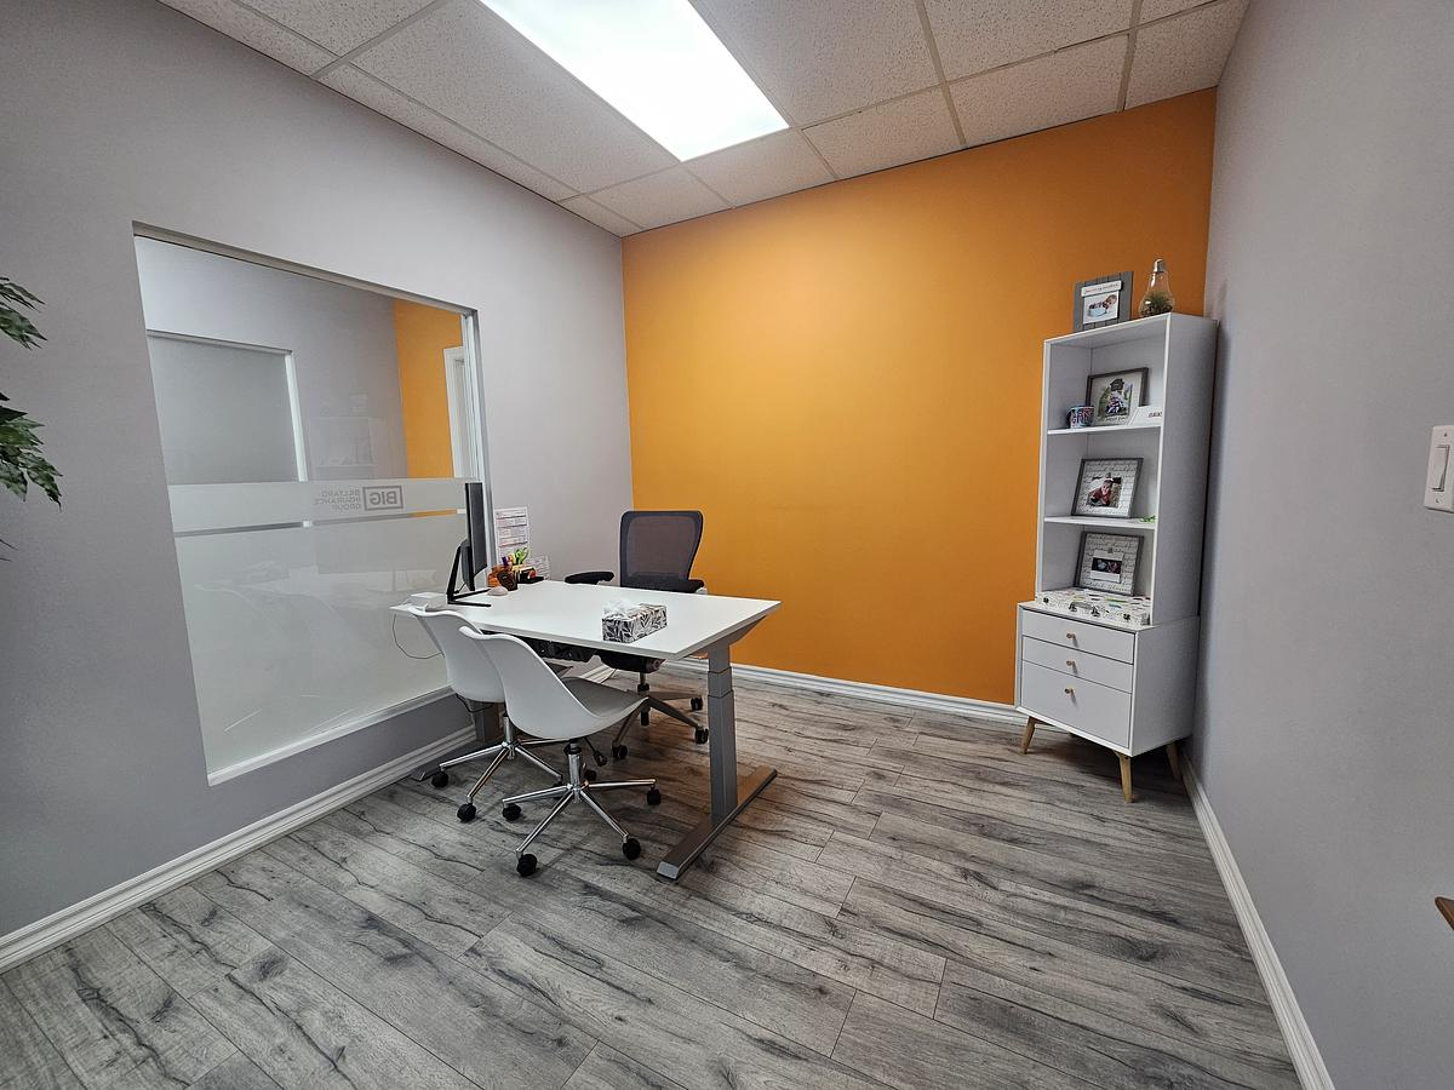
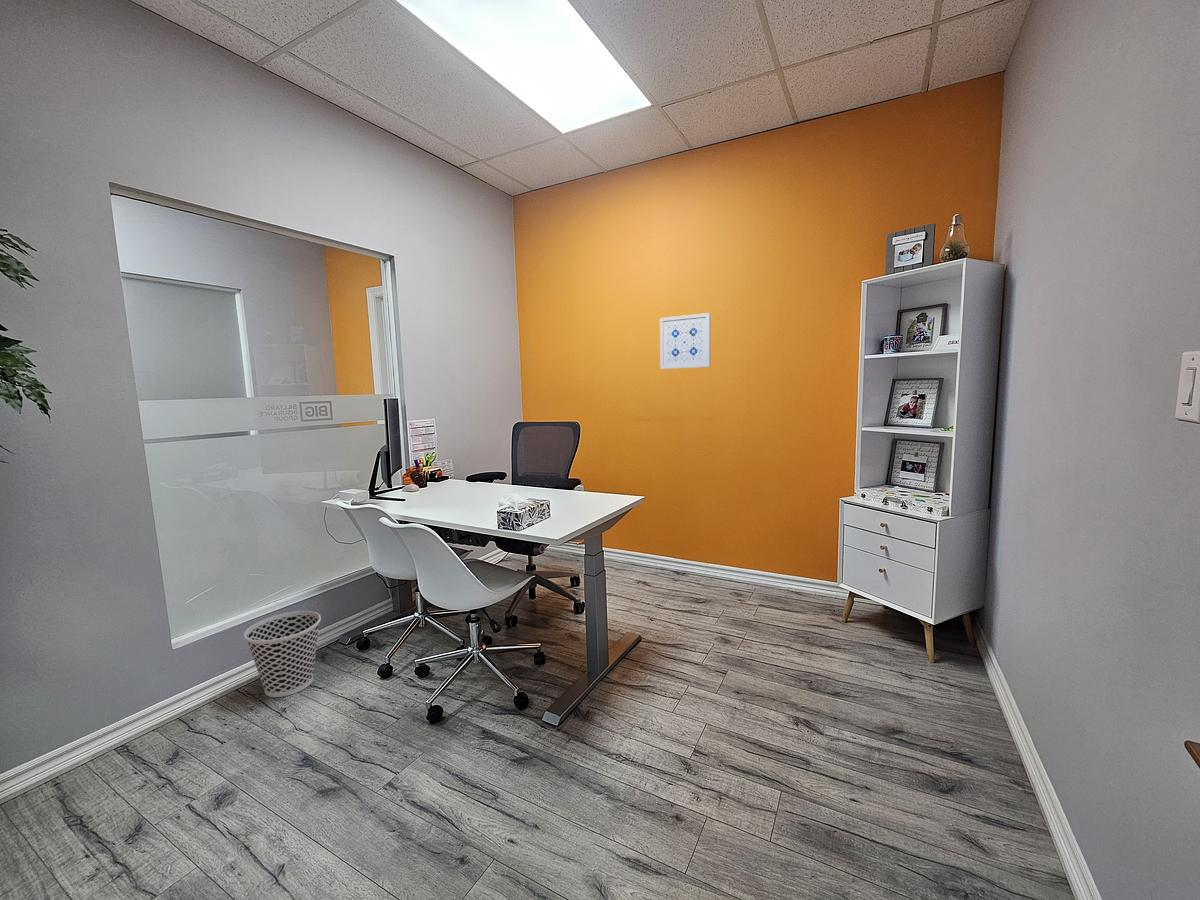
+ wall art (684, 342)
+ wastebasket (286, 654)
